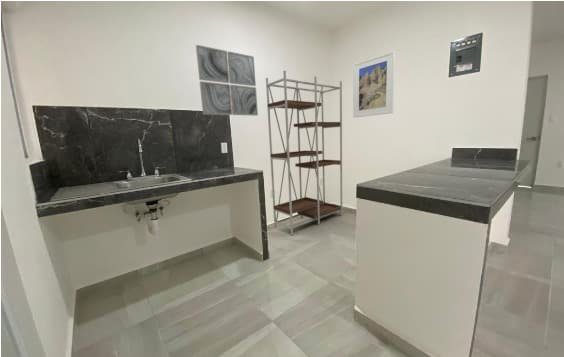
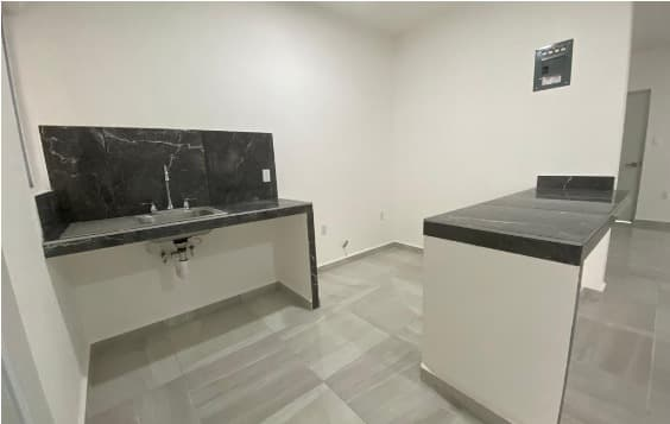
- shelving unit (308, 154)
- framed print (372, 87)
- wall art (229, 84)
